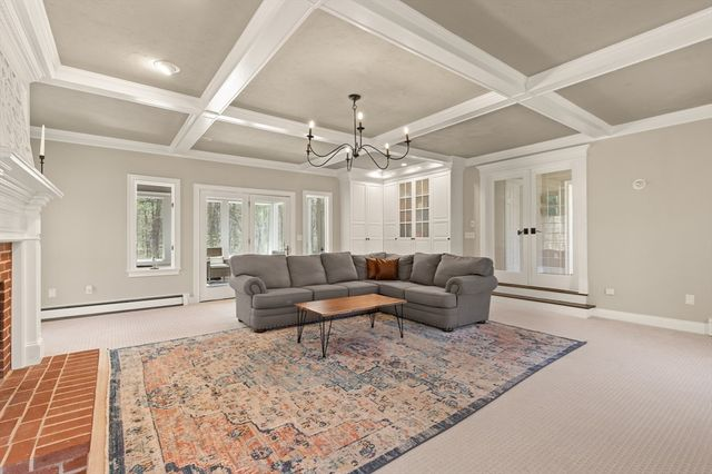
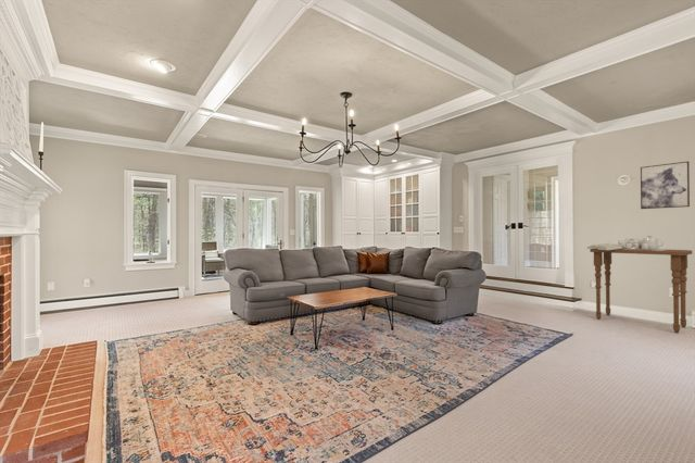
+ wall art (664, 186)
+ side table (636, 253)
